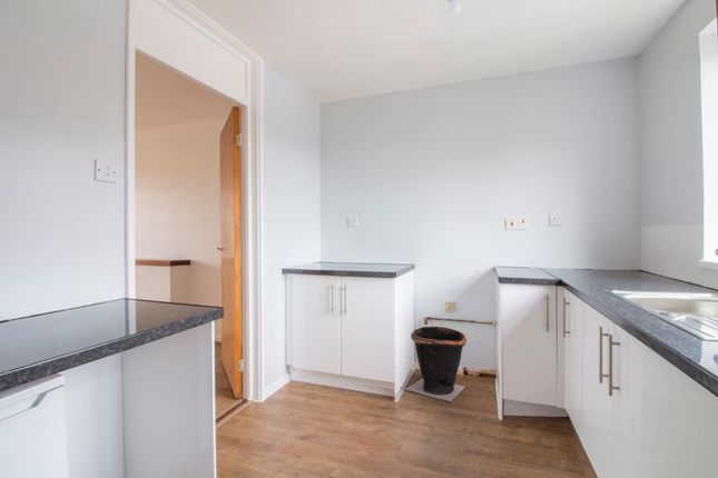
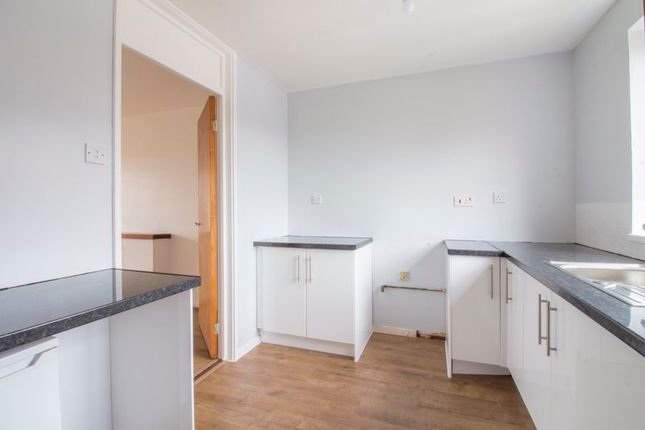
- waste bin (437, 358)
